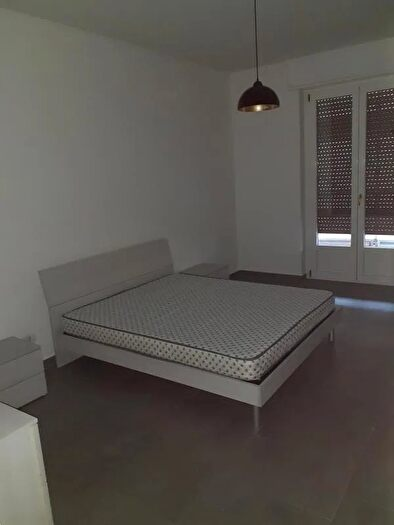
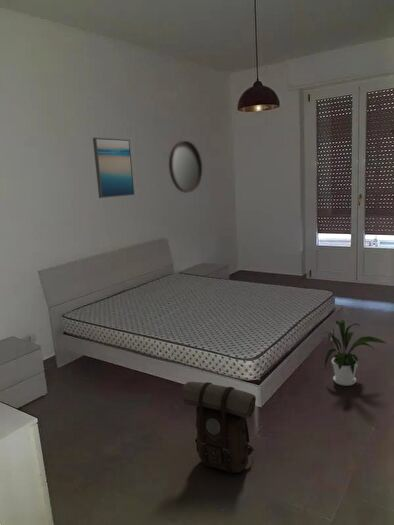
+ wall art (114, 167)
+ house plant (345, 350)
+ backpack (225, 421)
+ home mirror (186, 167)
